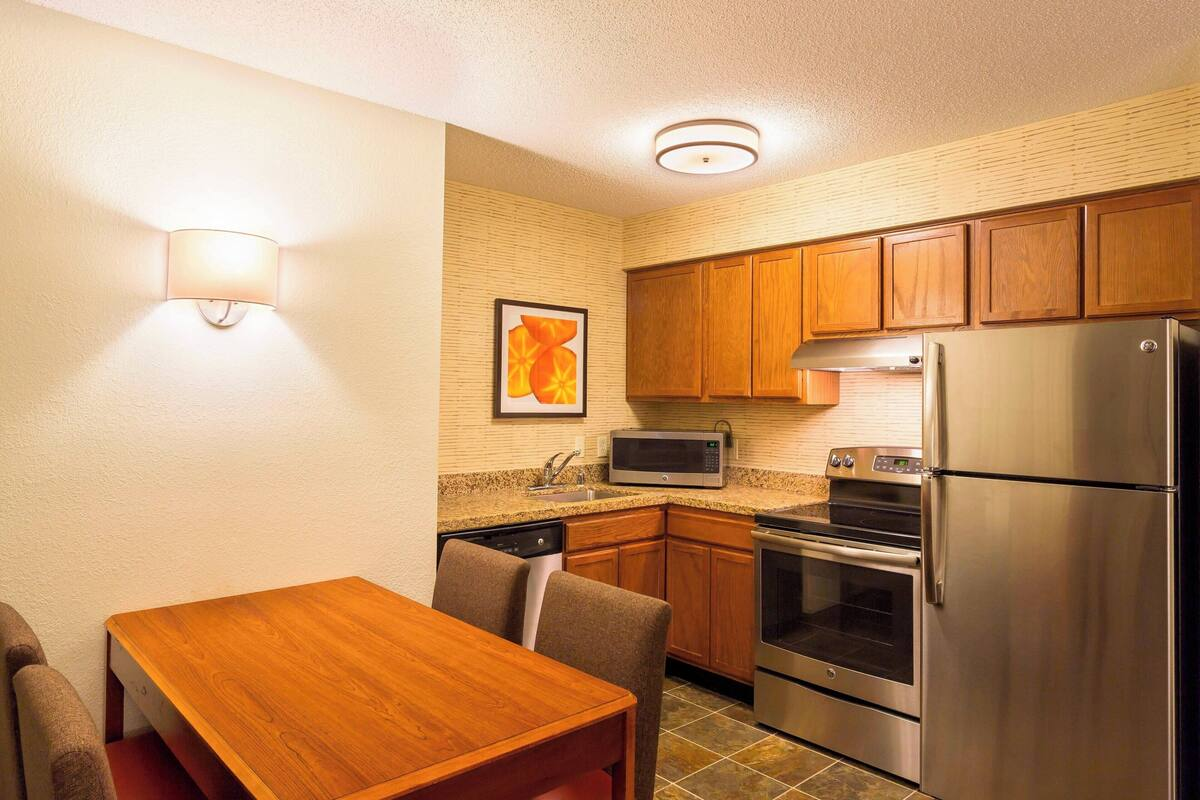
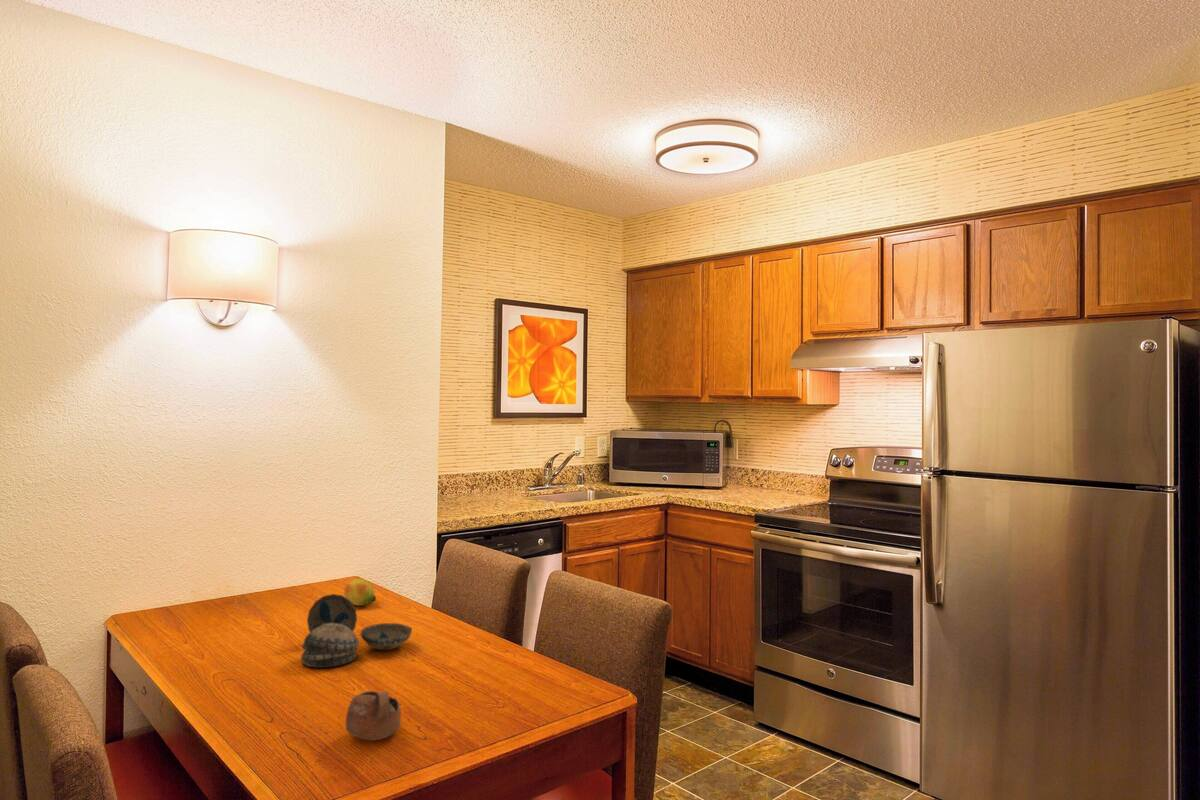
+ cup (372, 710)
+ decorative bowl (347, 627)
+ fruit (359, 592)
